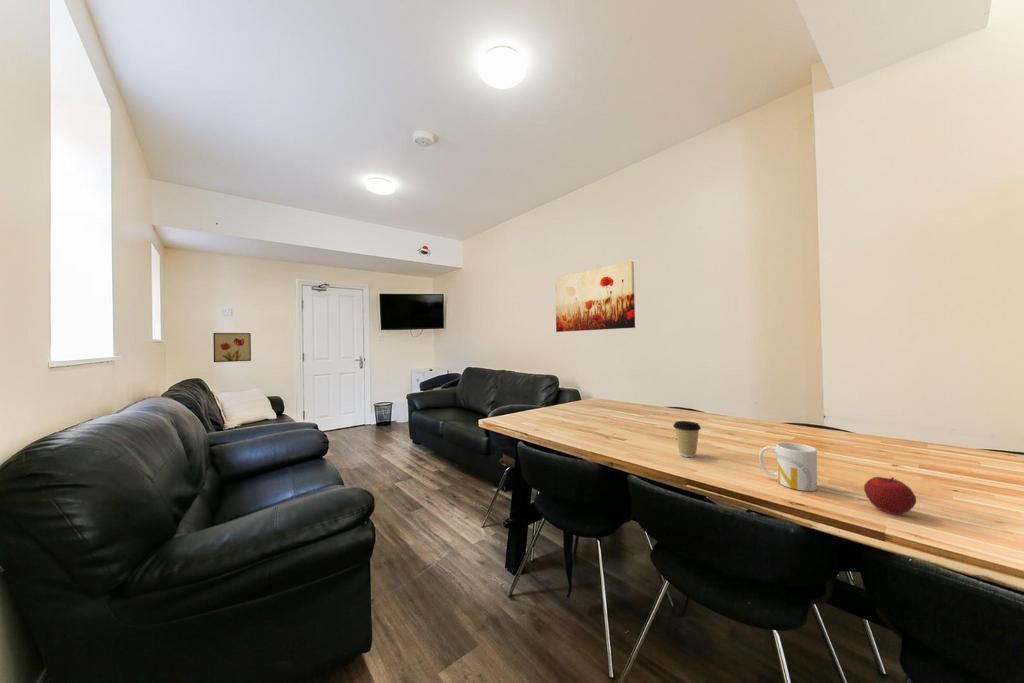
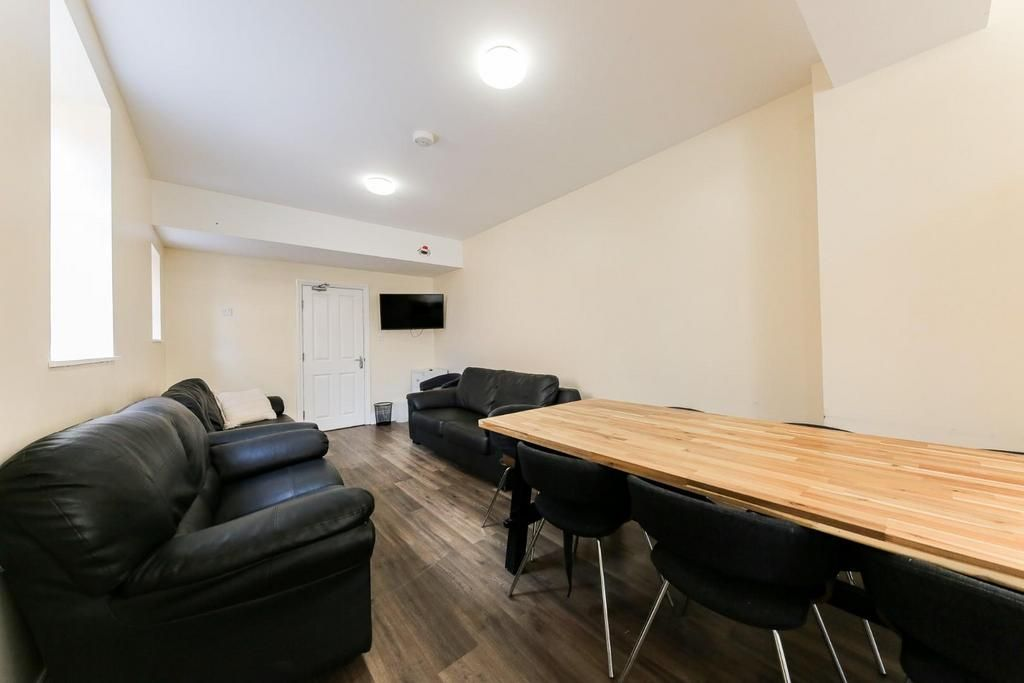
- wall art (591, 300)
- coffee cup (687, 438)
- wall art (232, 347)
- apple (889, 493)
- mug (788, 464)
